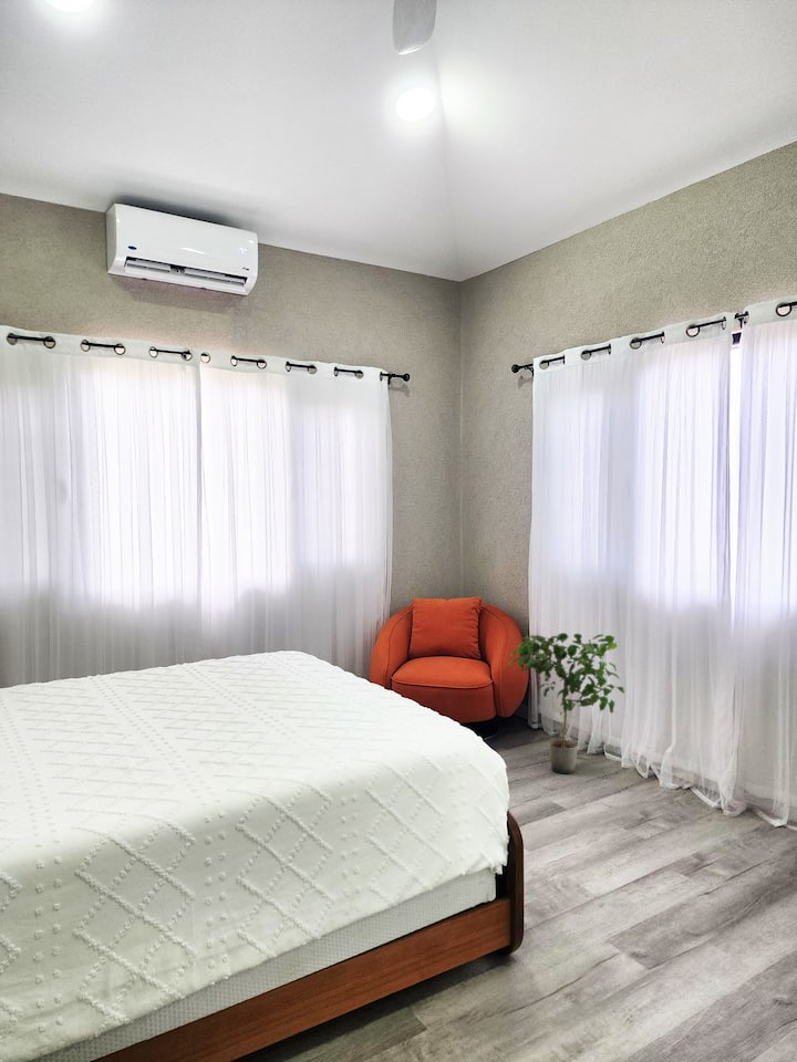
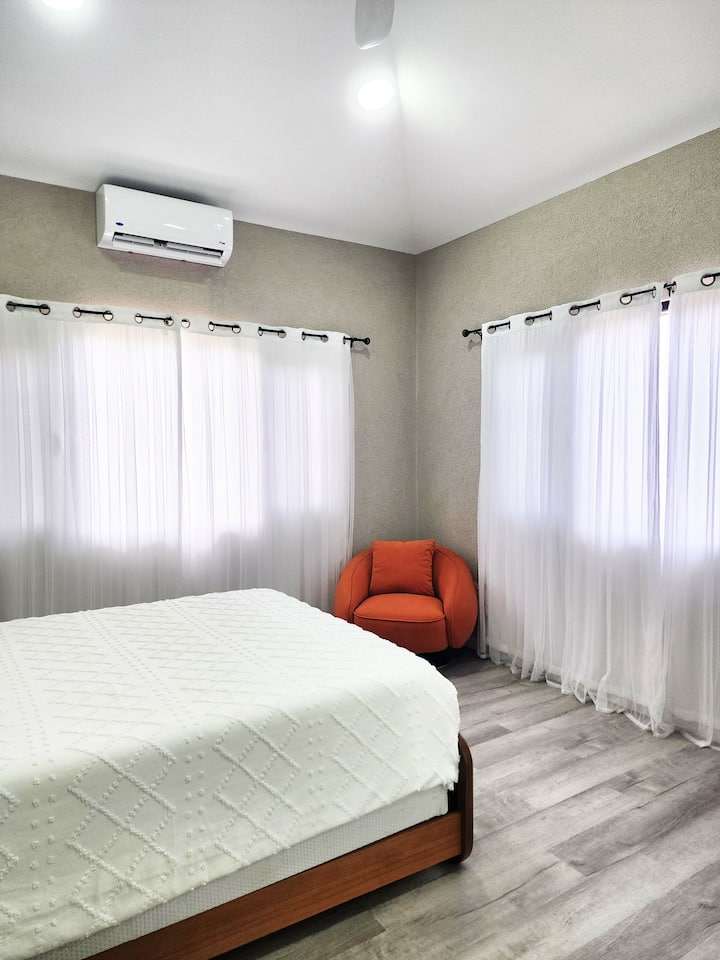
- potted plant (562, 699)
